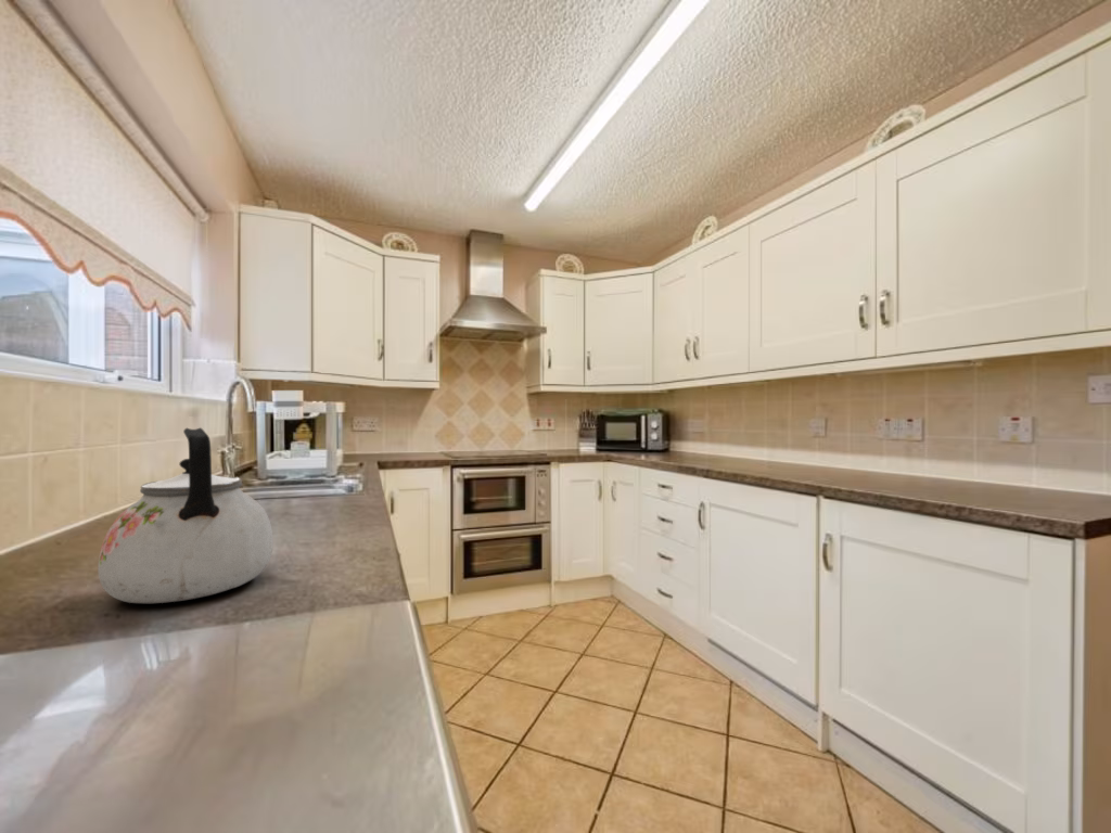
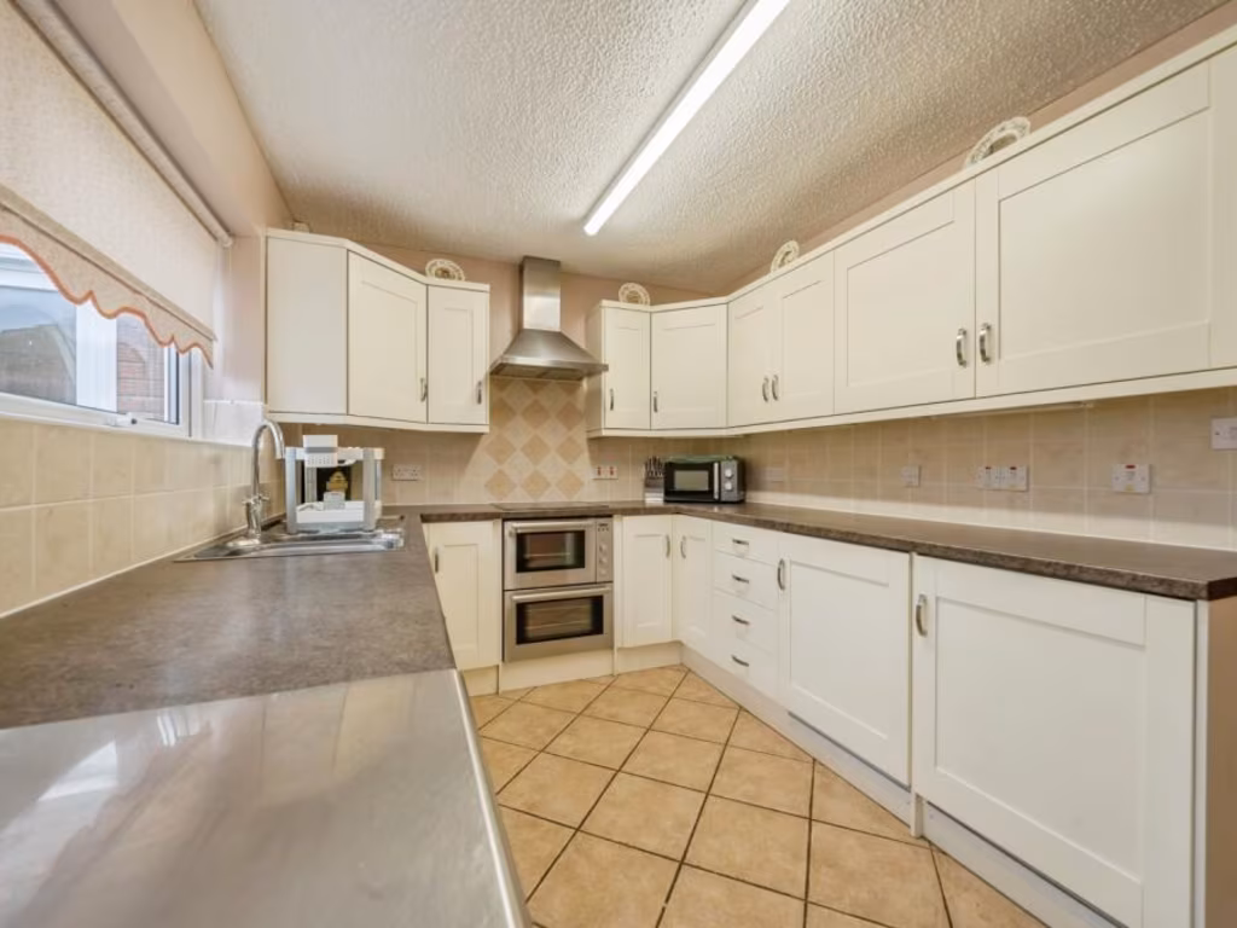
- kettle (193, 507)
